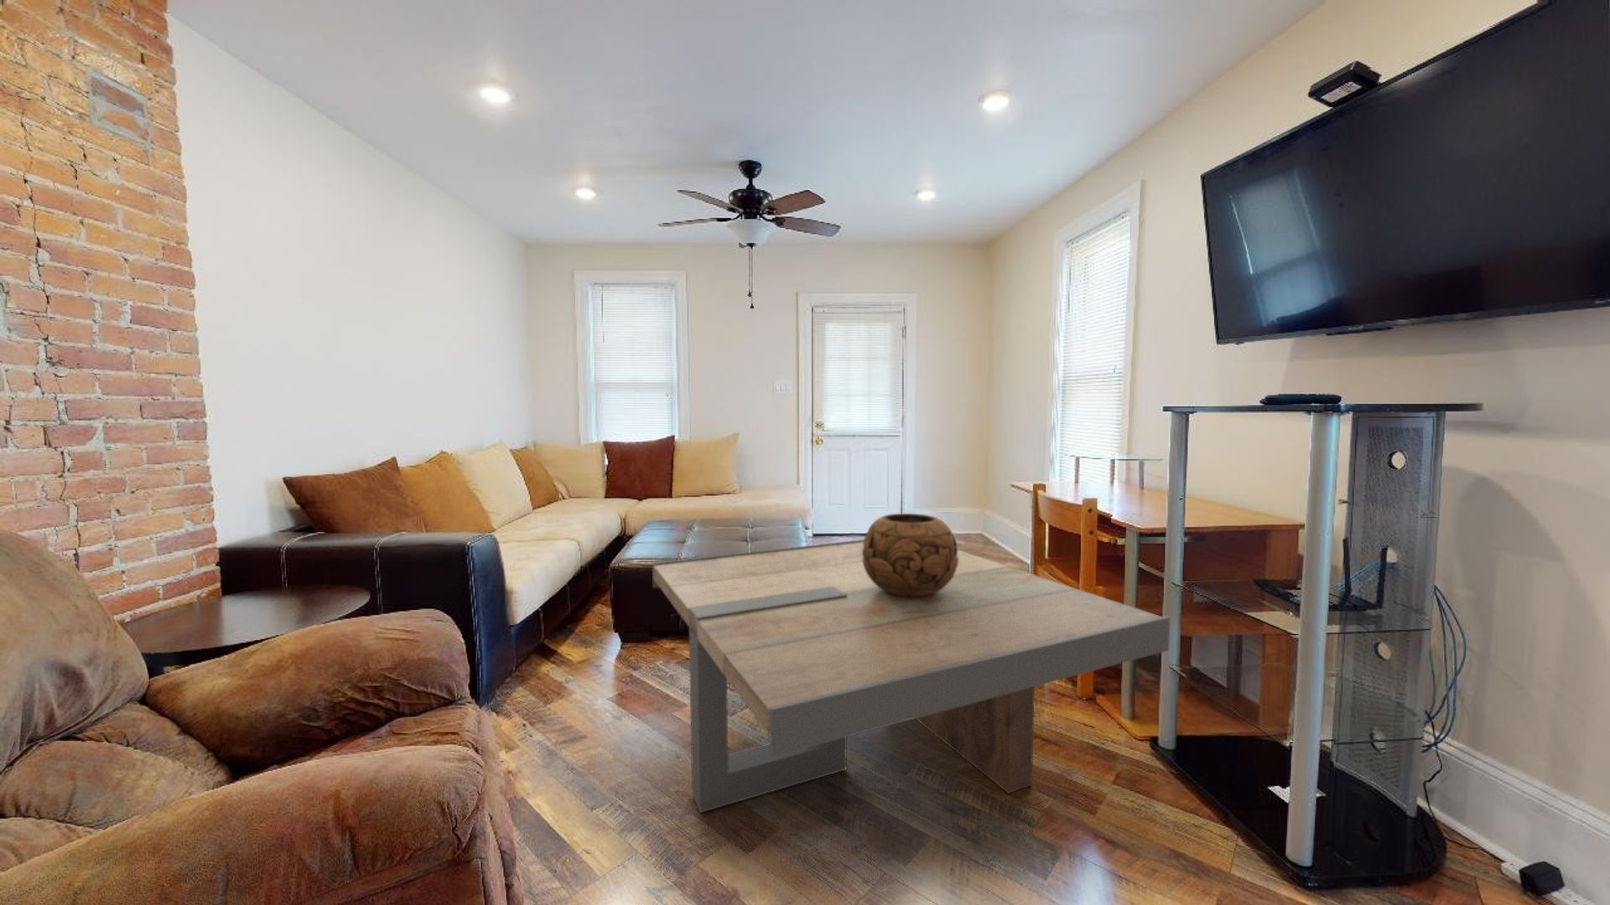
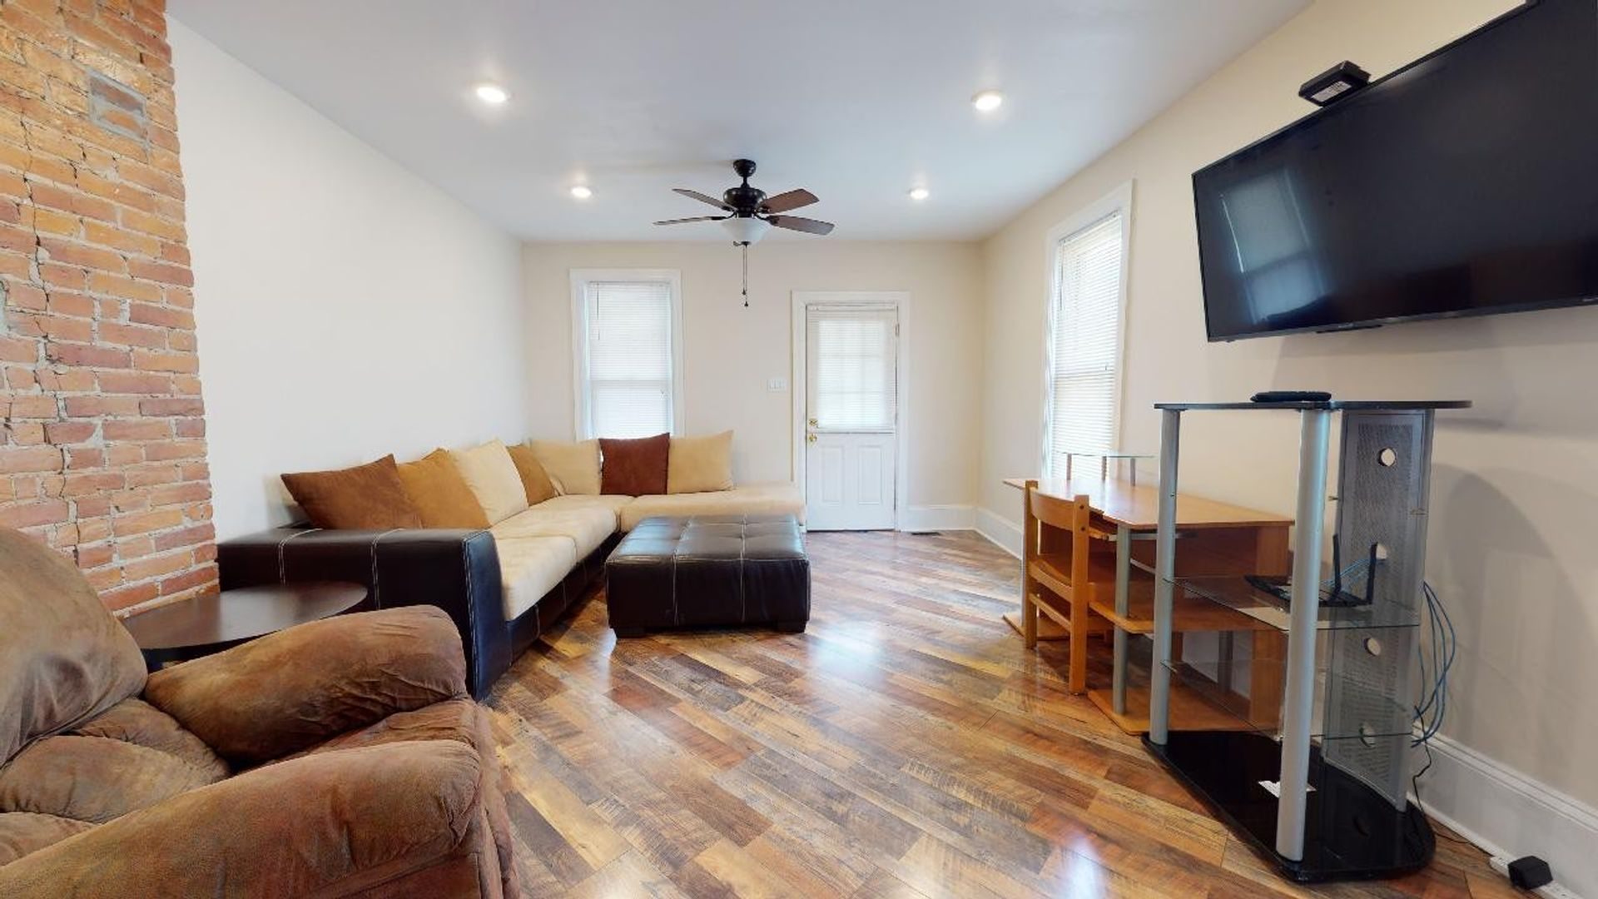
- decorative bowl (909, 551)
- coffee table (870, 670)
